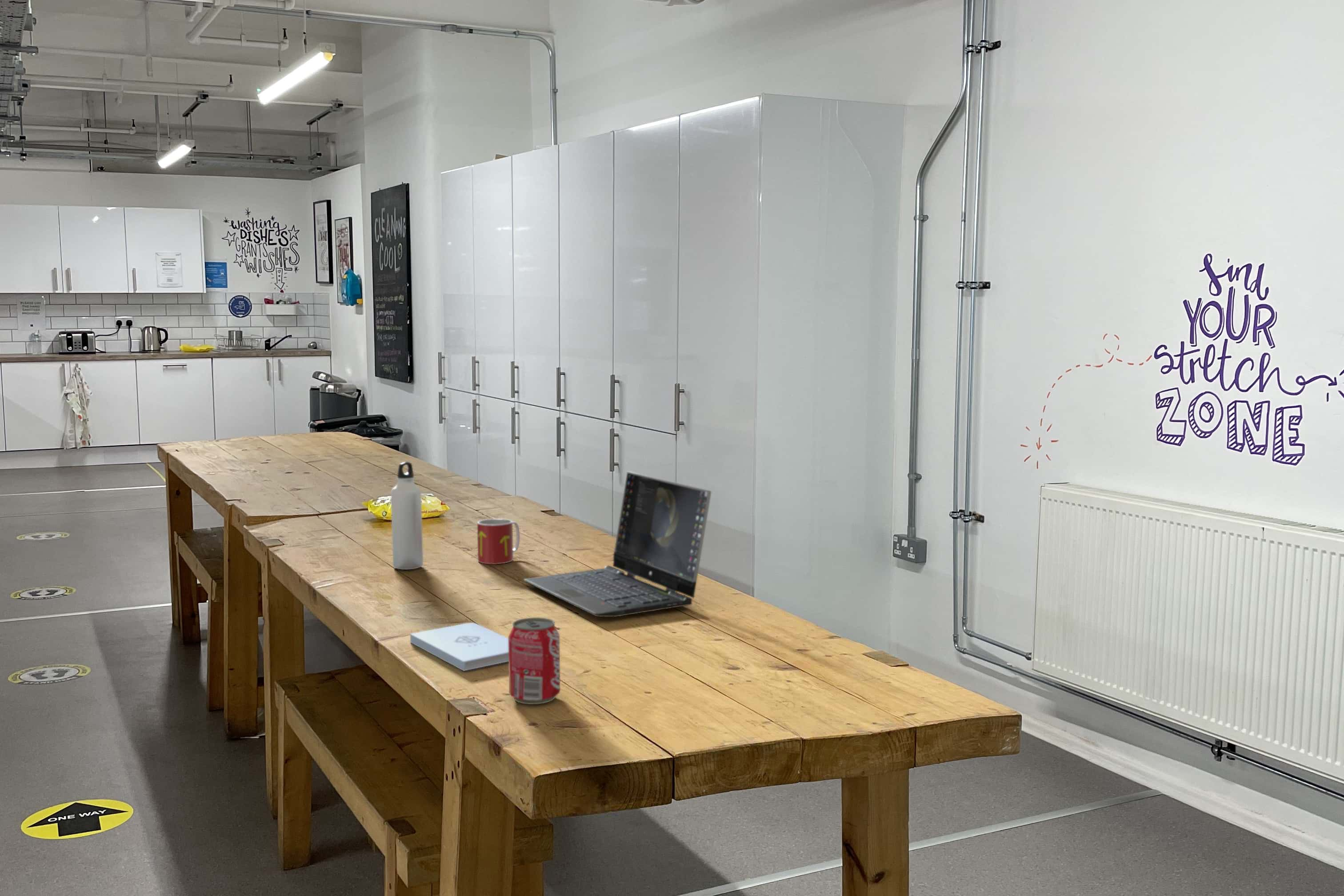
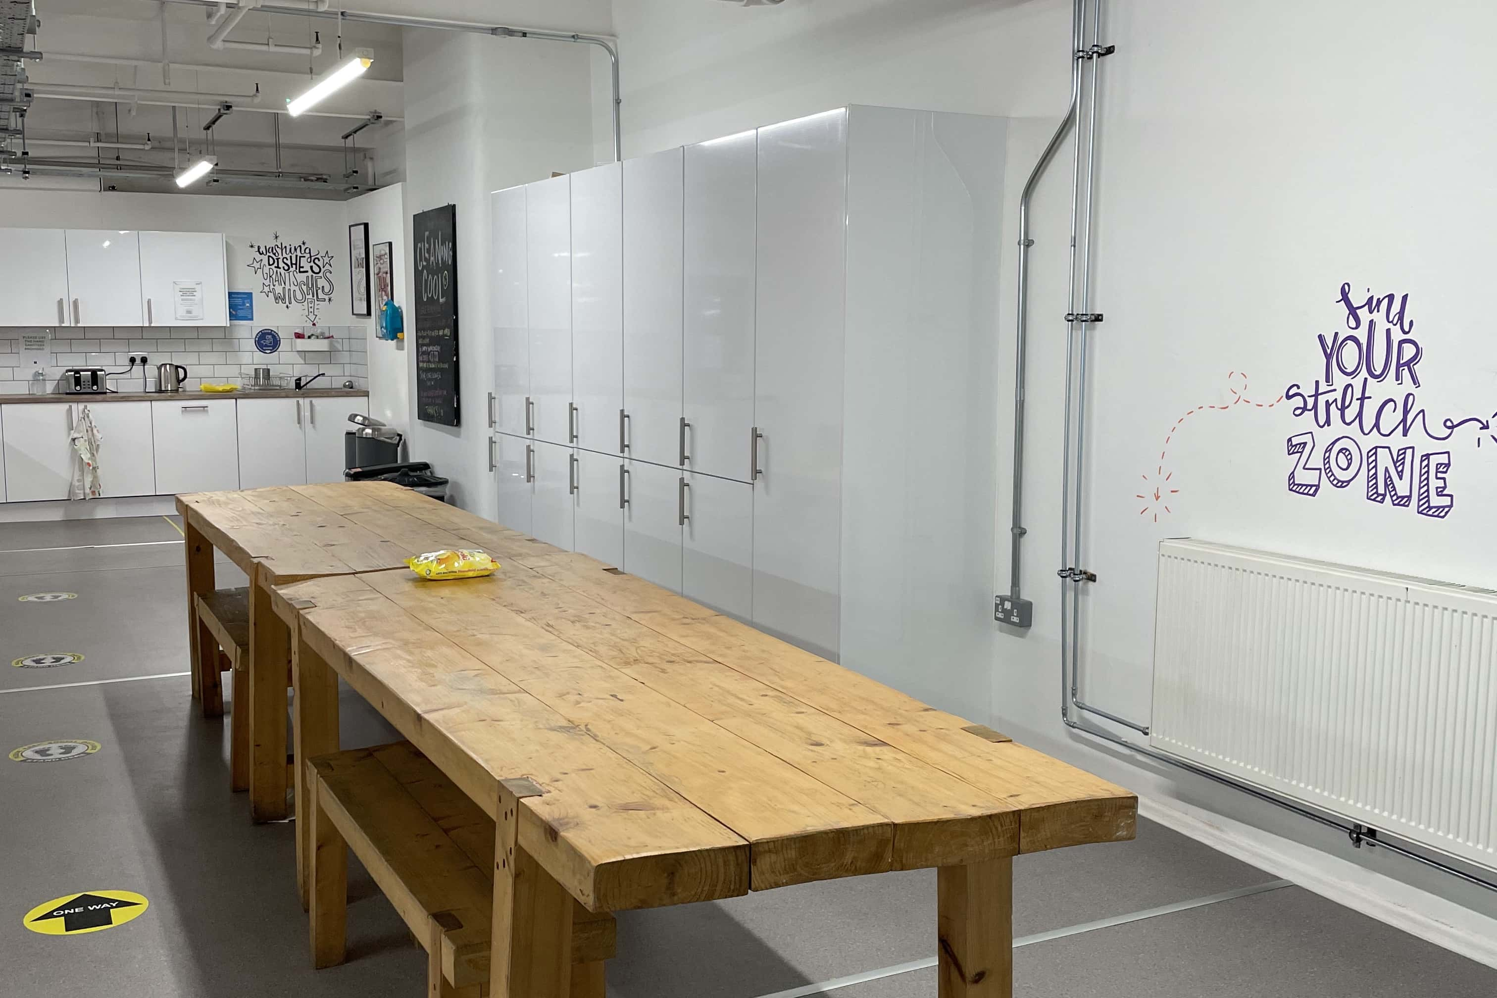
- notepad (468, 645)
- beverage can (534, 660)
- water bottle (407, 515)
- laptop computer (616, 541)
- mug (500, 540)
